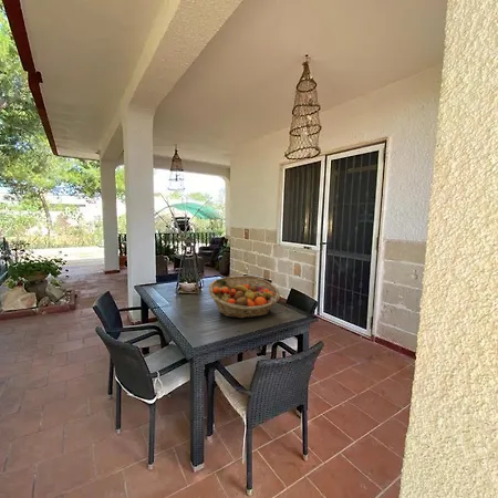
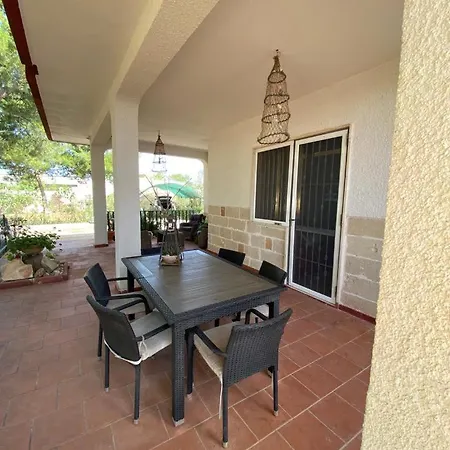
- fruit basket (243, 295)
